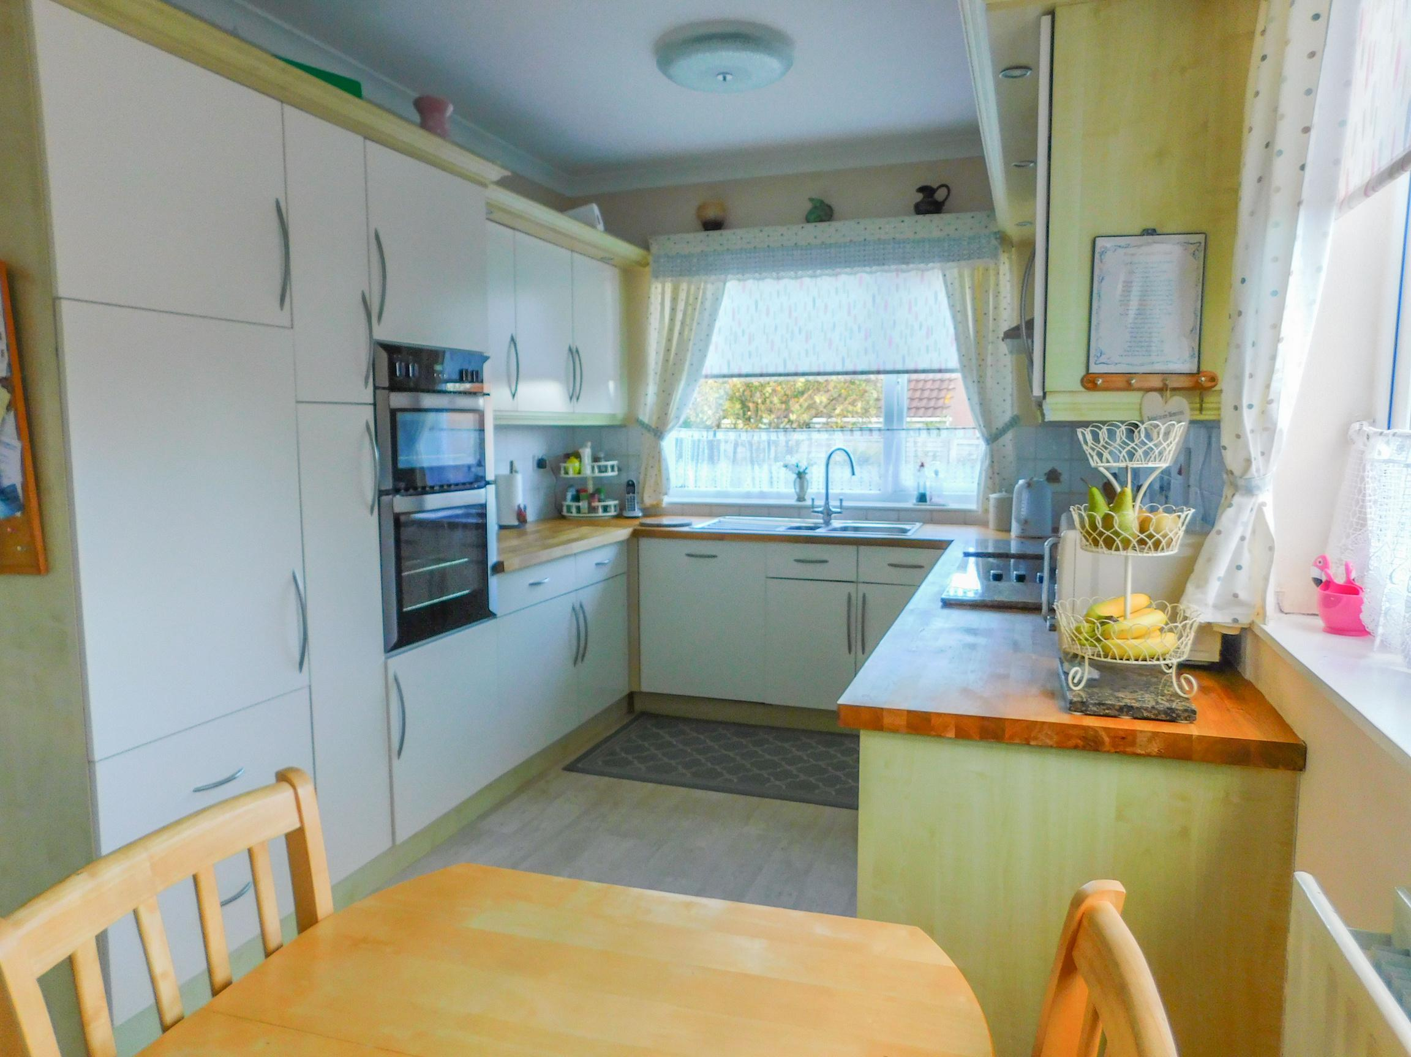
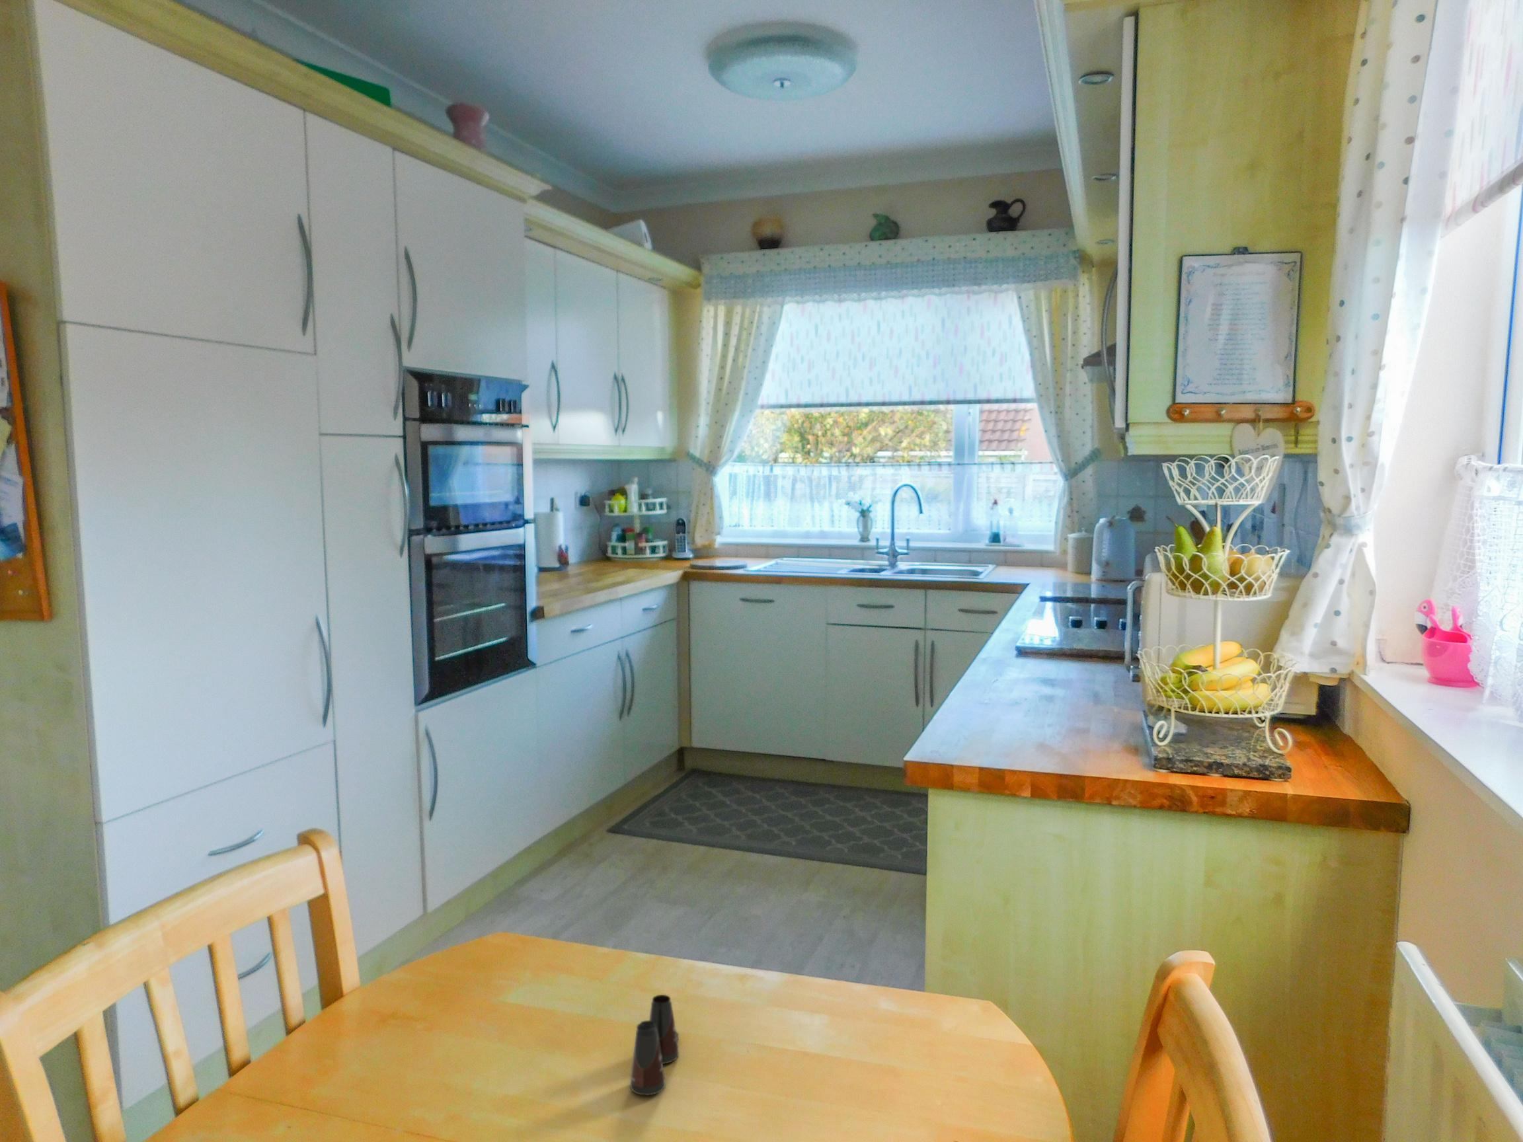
+ salt shaker (657, 1035)
